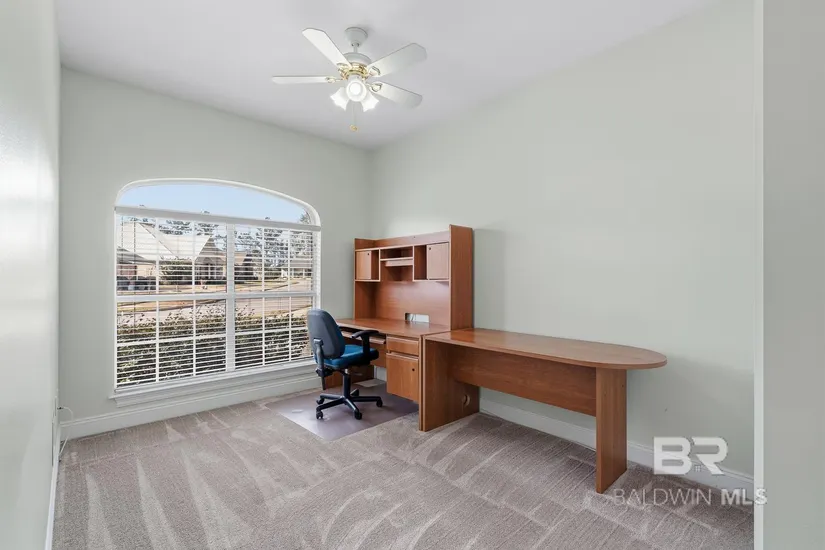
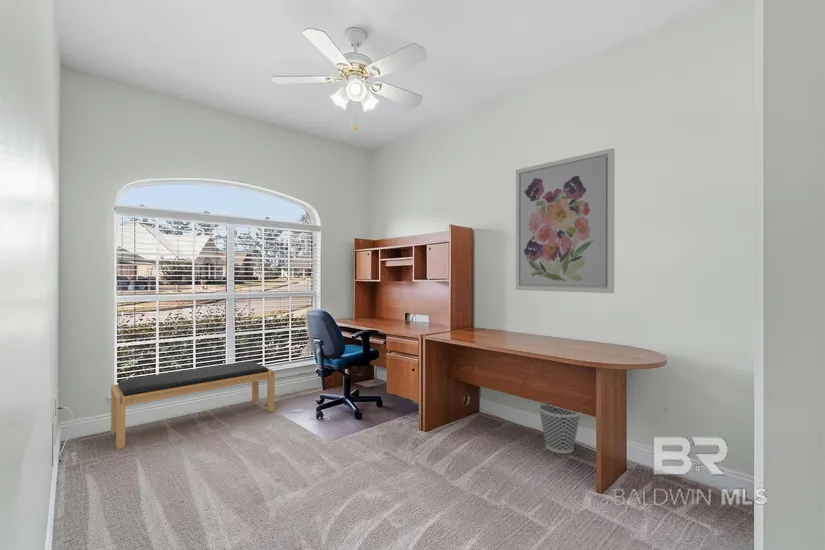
+ bench (195, 392)
+ wall art (560, 225)
+ wastebasket (559, 427)
